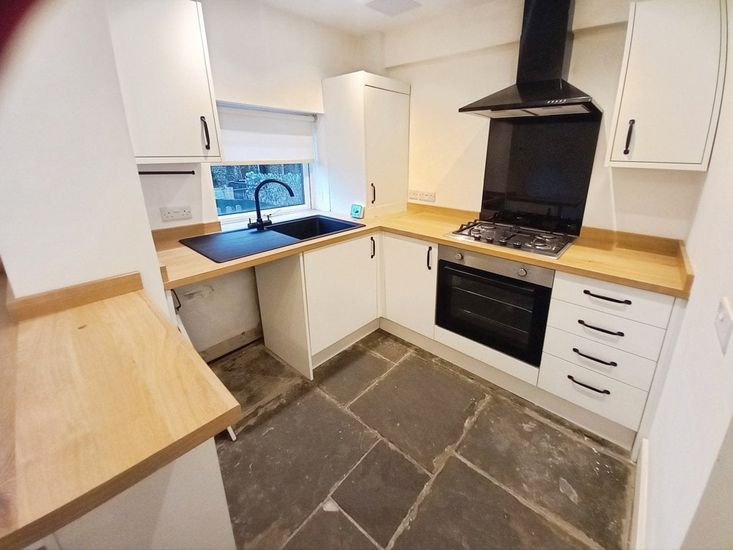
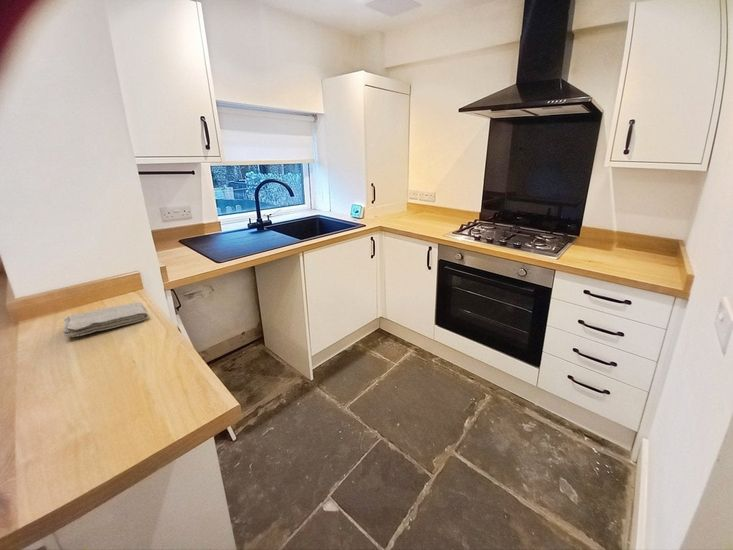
+ washcloth (107, 317)
